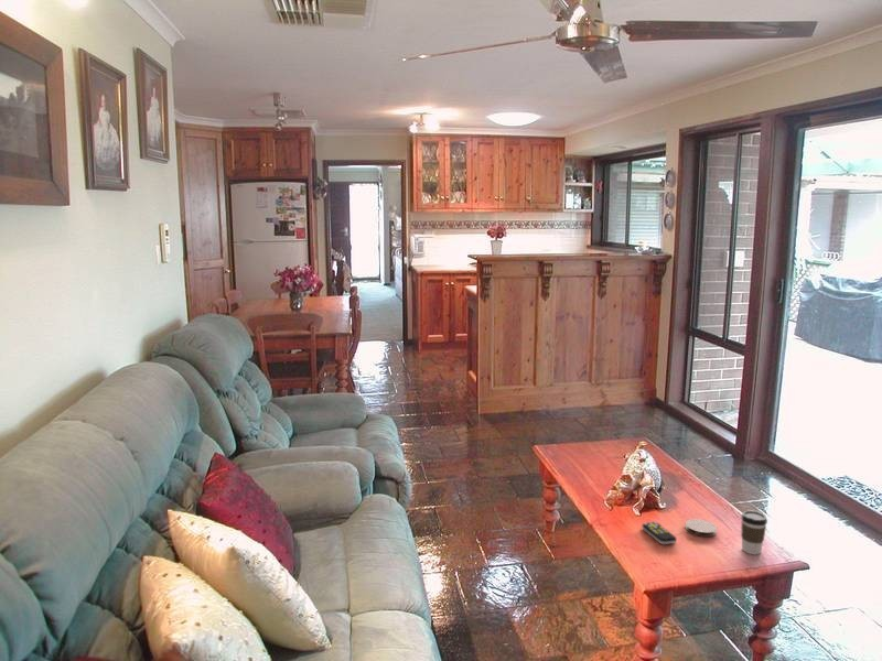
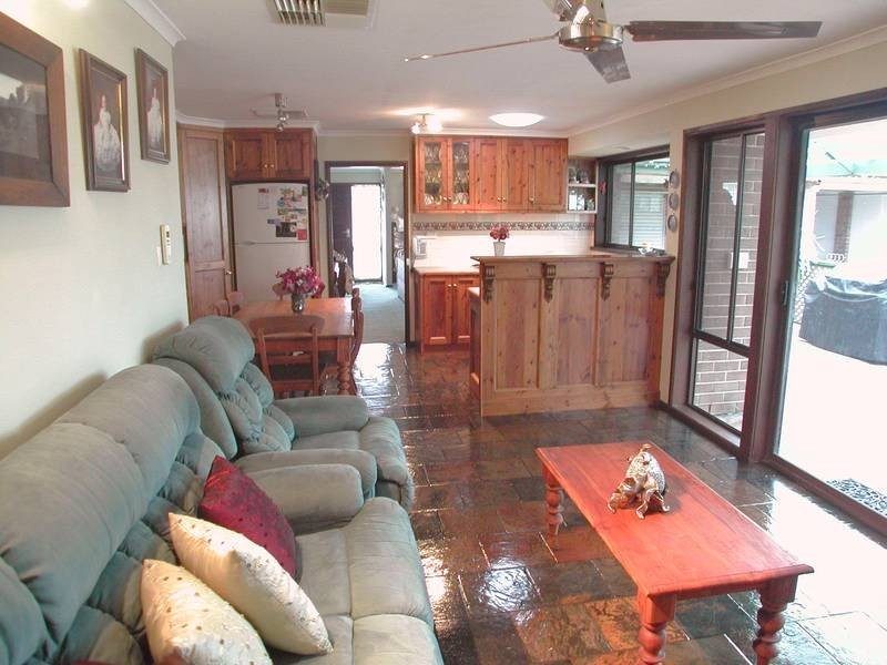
- coffee cup (752, 532)
- coaster (700, 527)
- remote control (658, 532)
